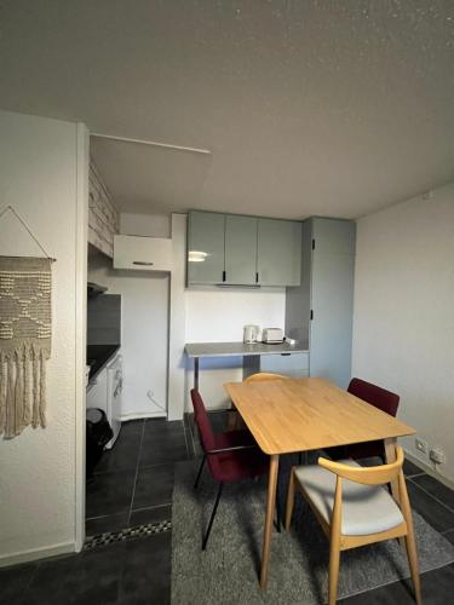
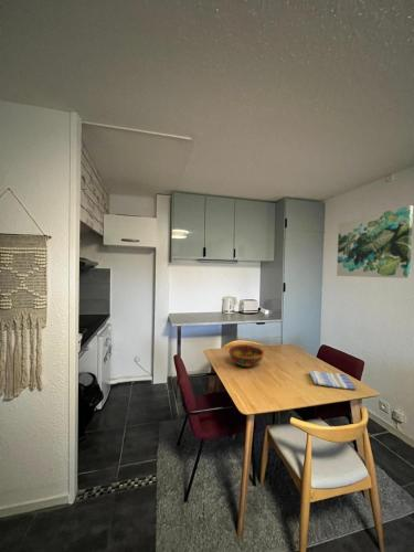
+ bowl (245, 357)
+ wall art (369, 246)
+ dish towel (330, 379)
